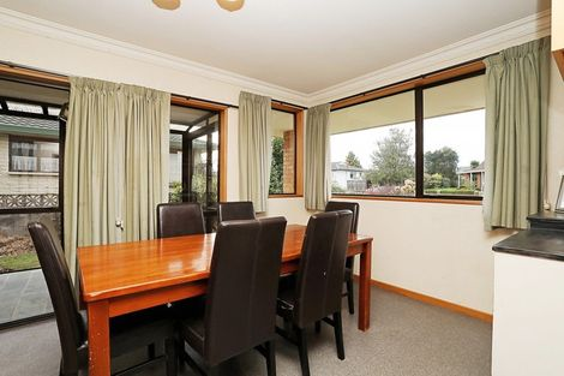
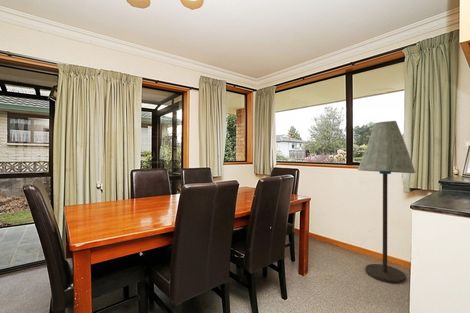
+ floor lamp (385, 197)
